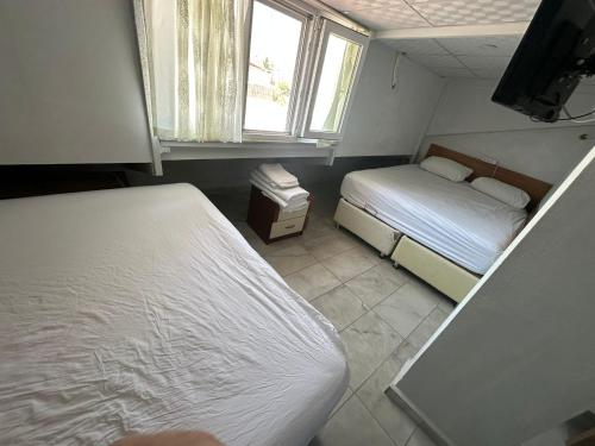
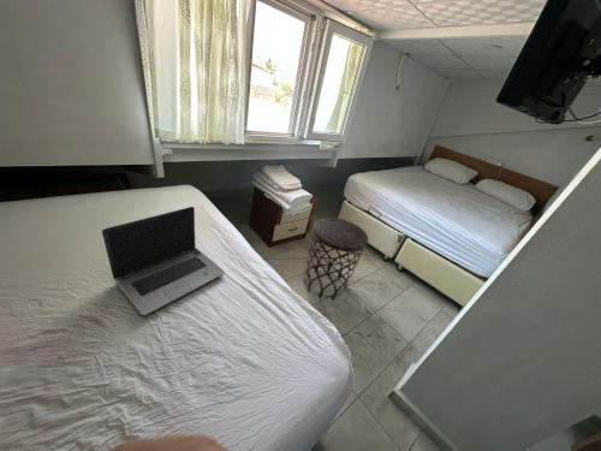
+ side table (332, 259)
+ laptop computer (171, 255)
